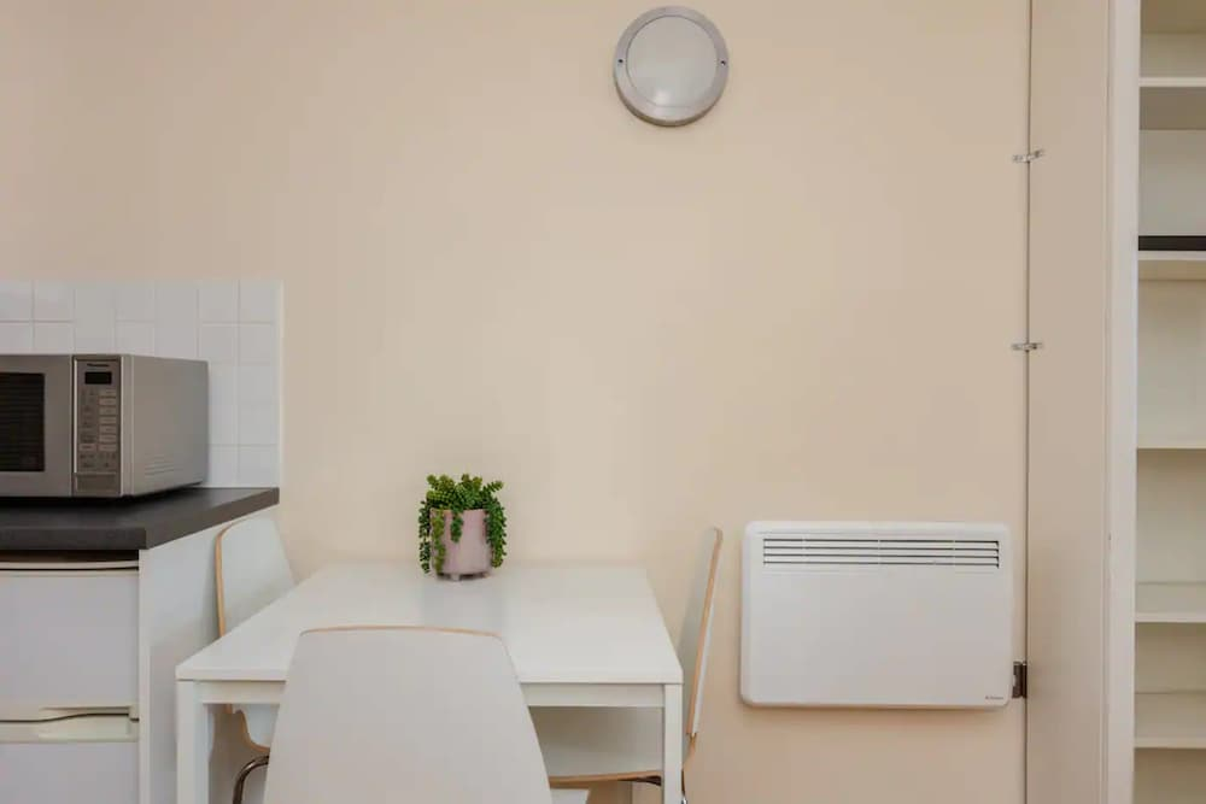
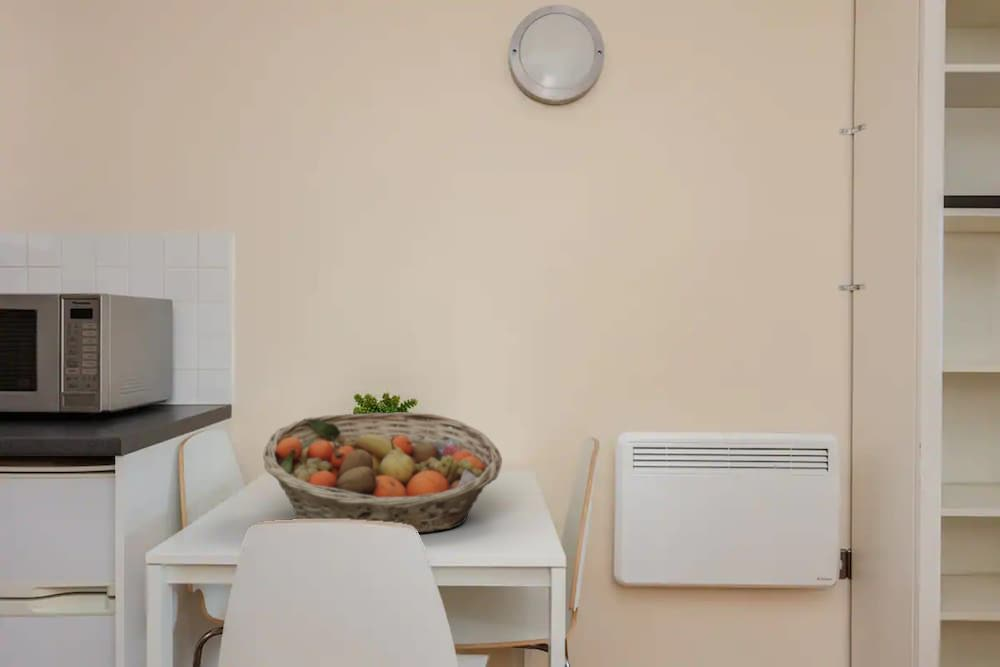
+ fruit basket (384, 469)
